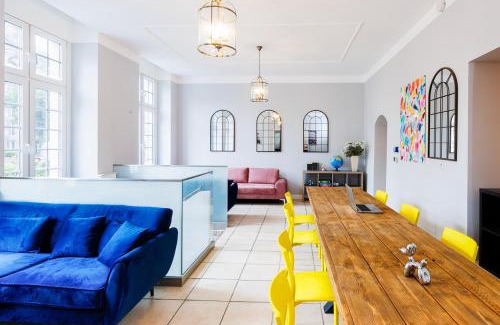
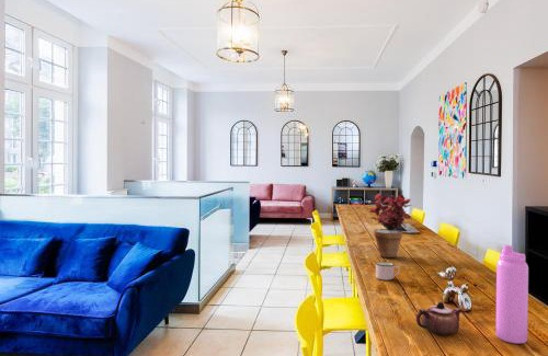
+ potted plant (389, 225)
+ teapot (438, 315)
+ water bottle (512, 291)
+ mug (387, 271)
